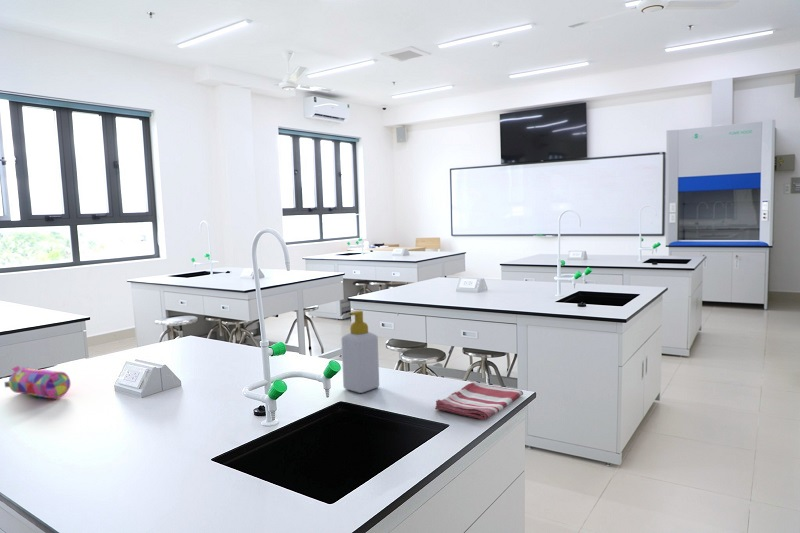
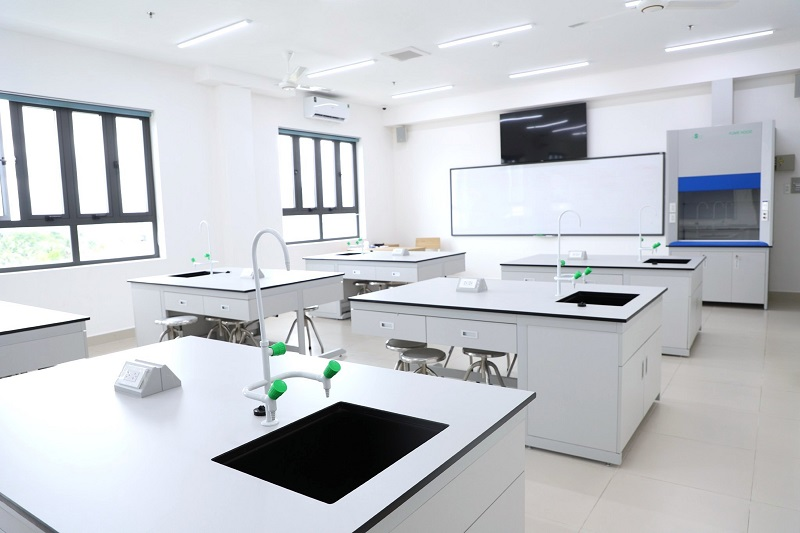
- dish towel (480, 398)
- soap bottle (360, 349)
- pencil case (38, 382)
